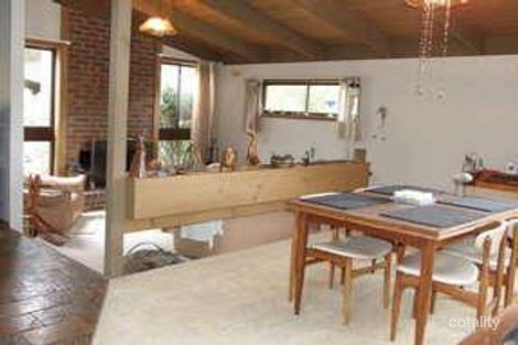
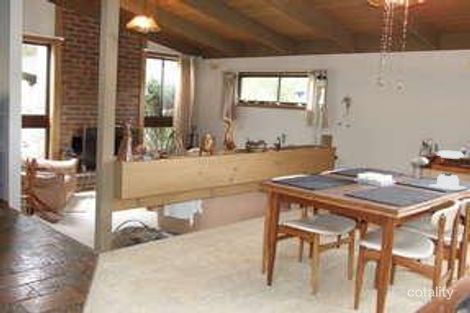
+ plant pot (449, 173)
